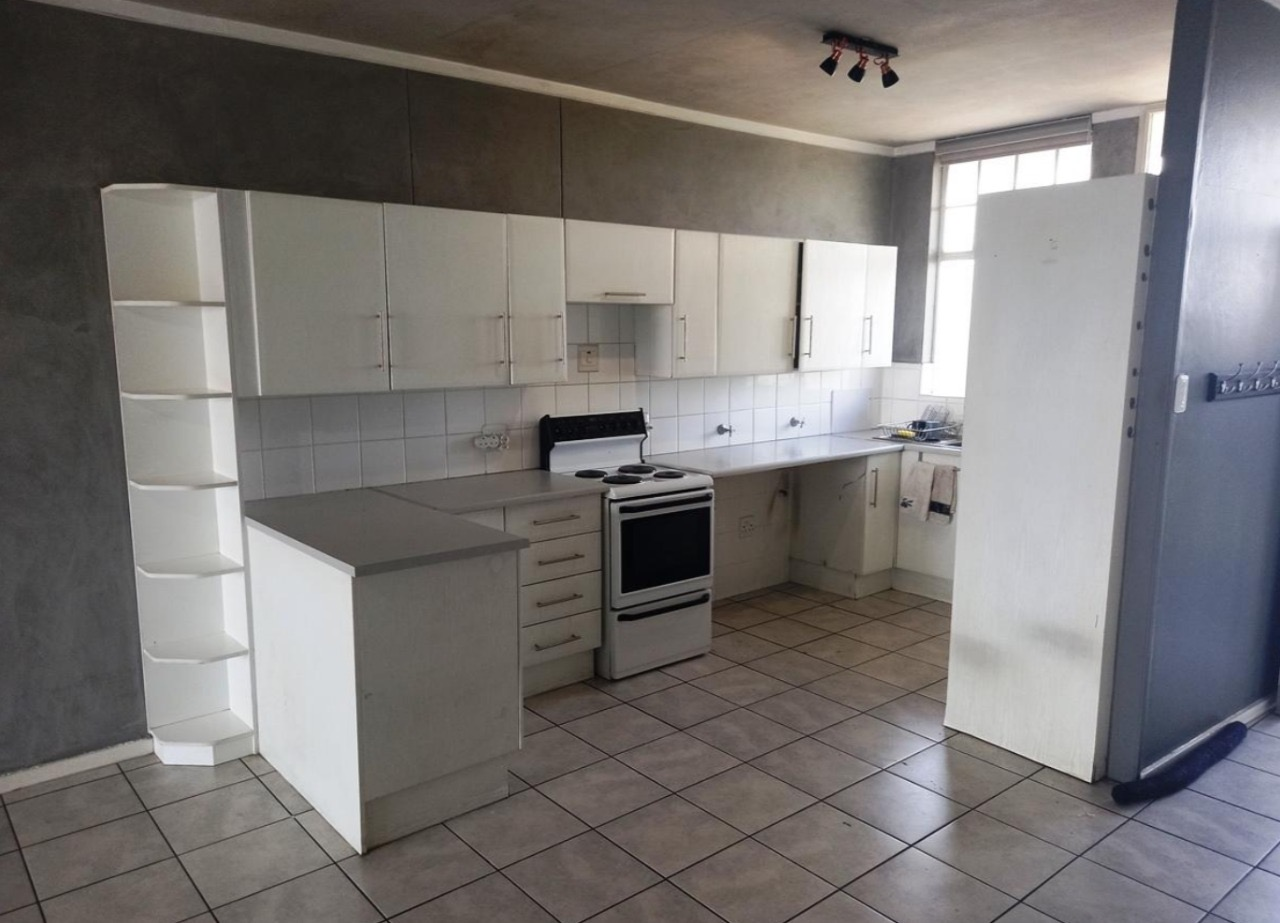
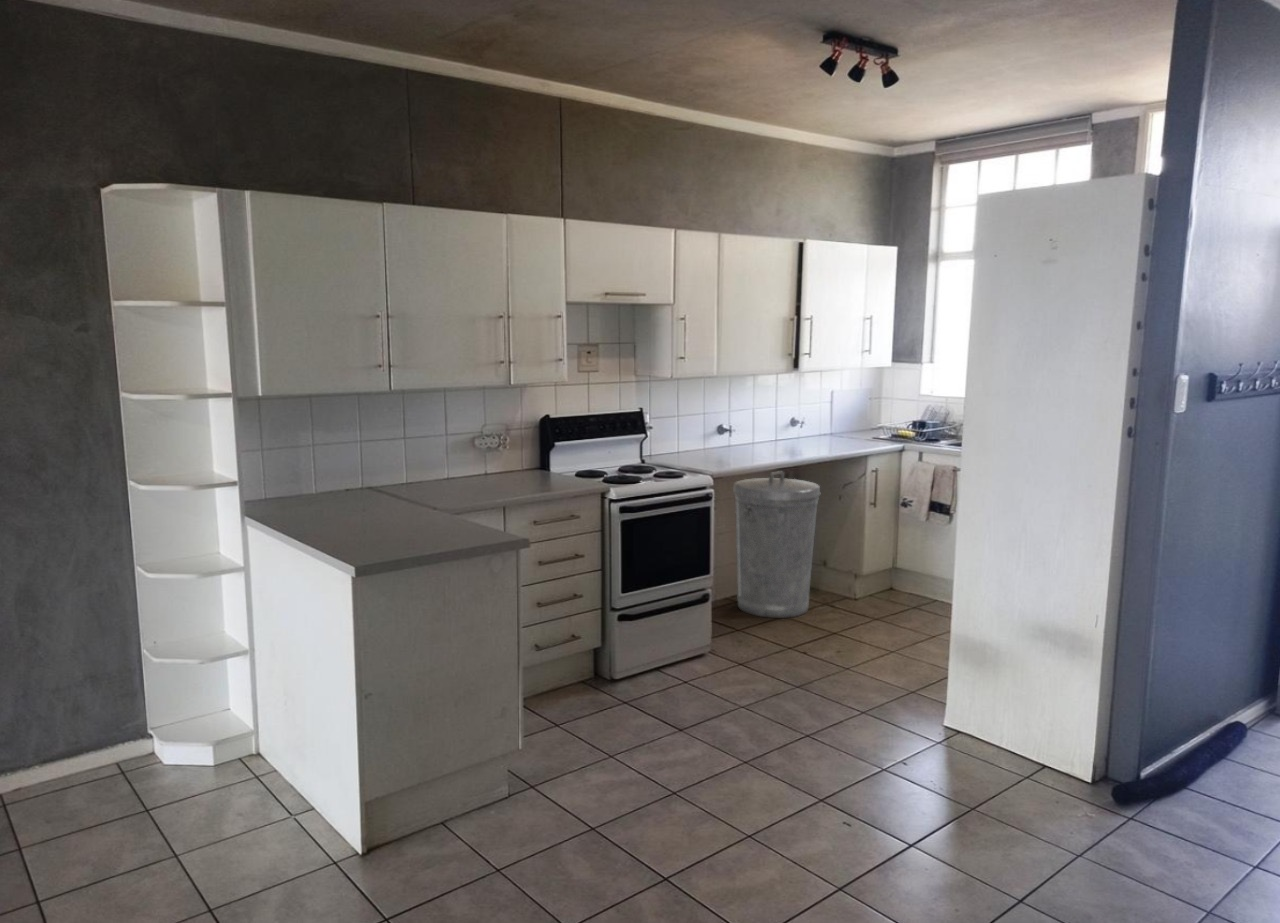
+ trash can (774, 540)
